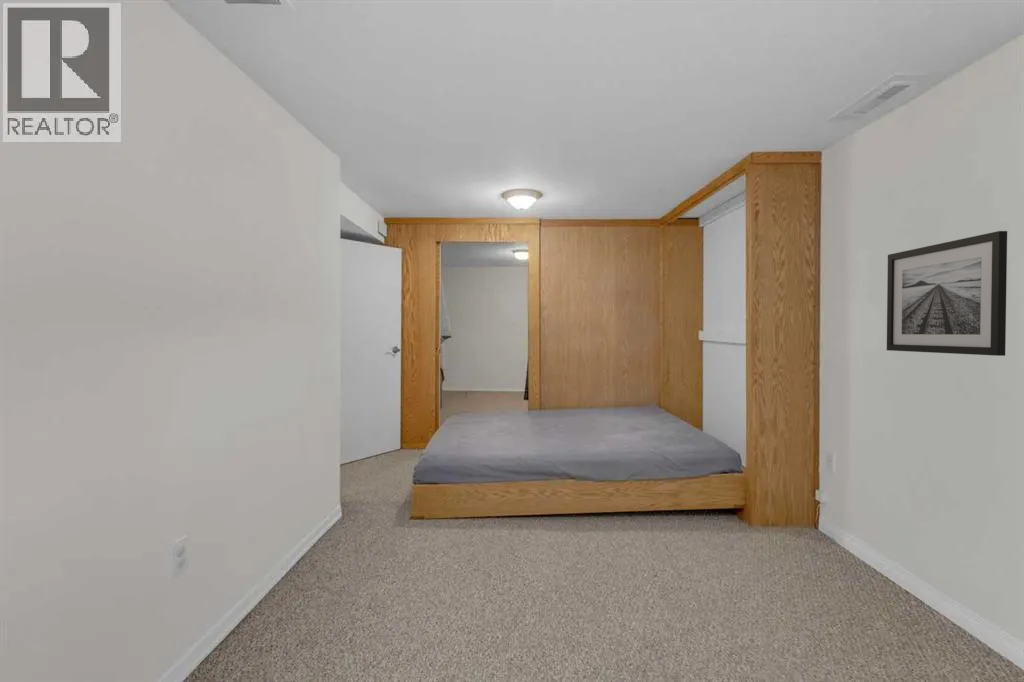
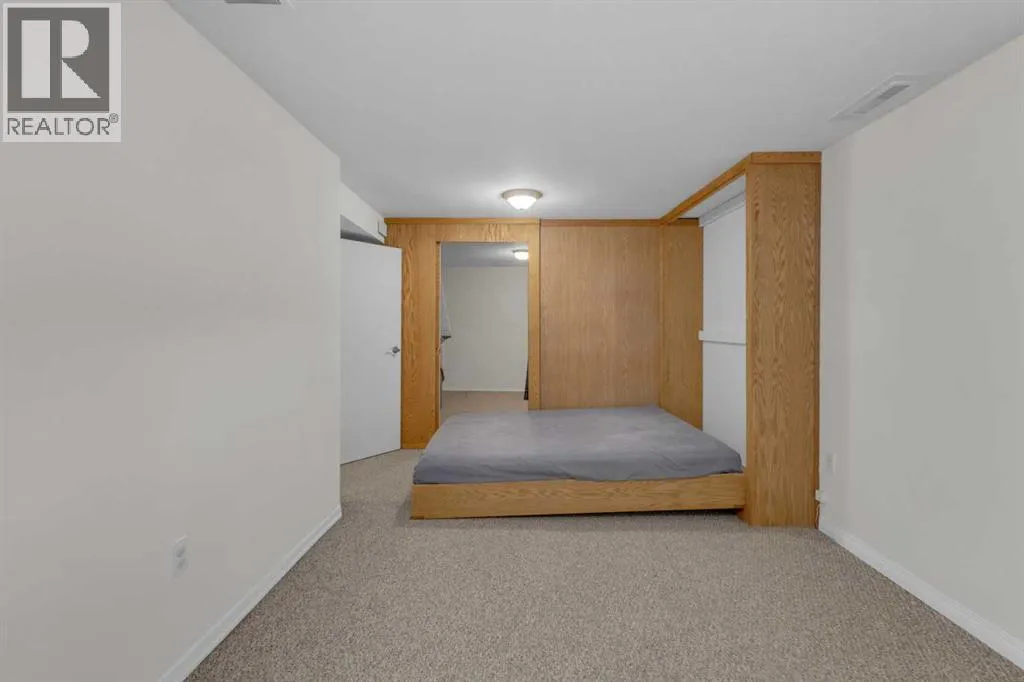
- wall art (938, 298)
